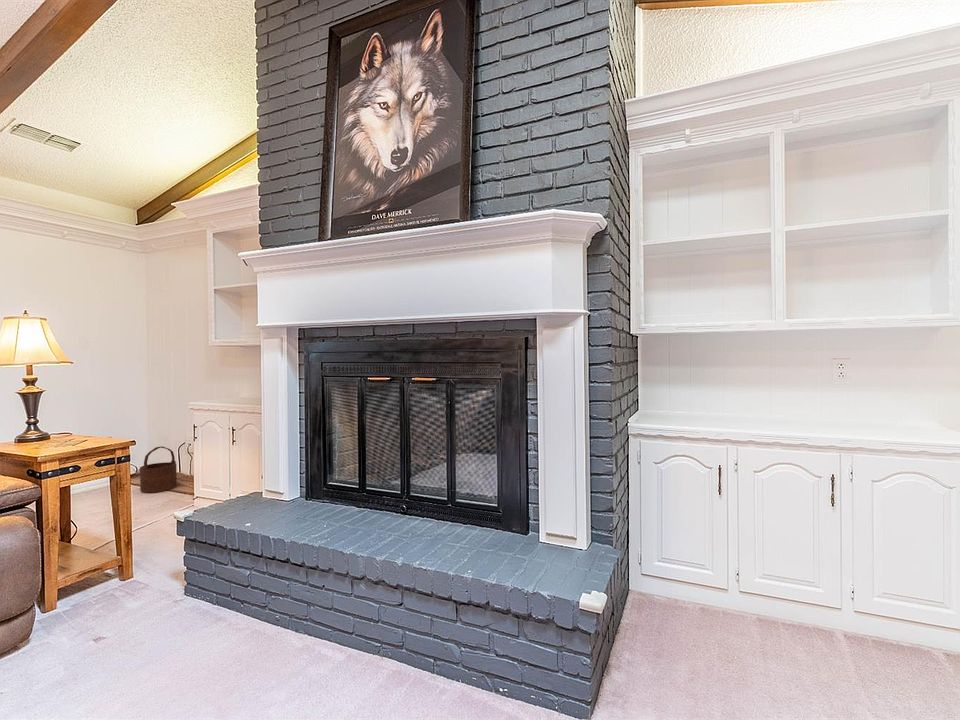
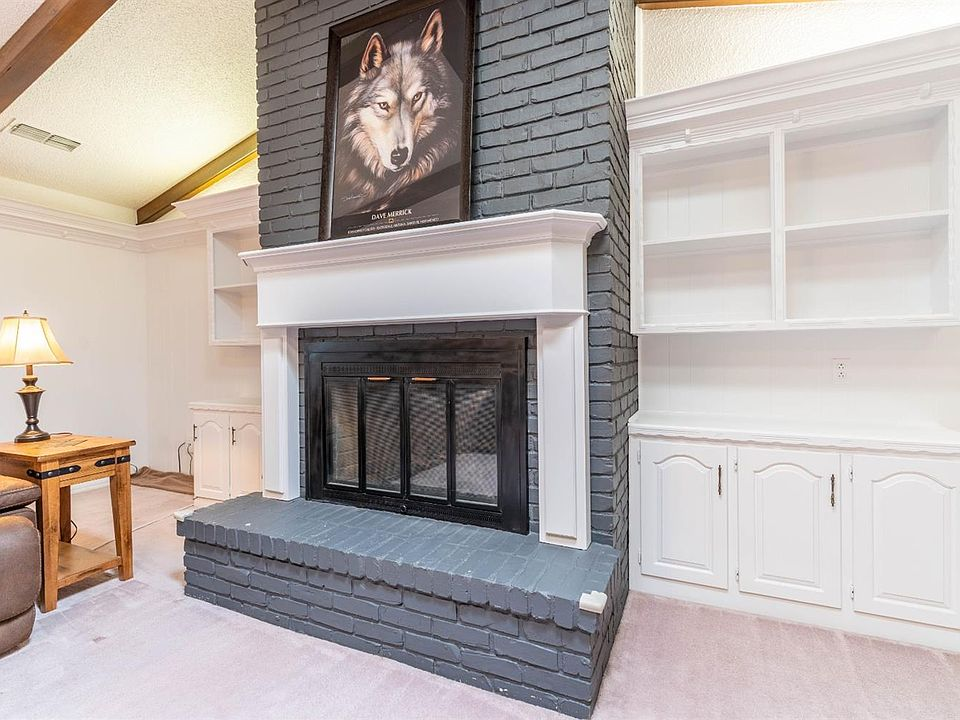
- wooden bucket (158, 467)
